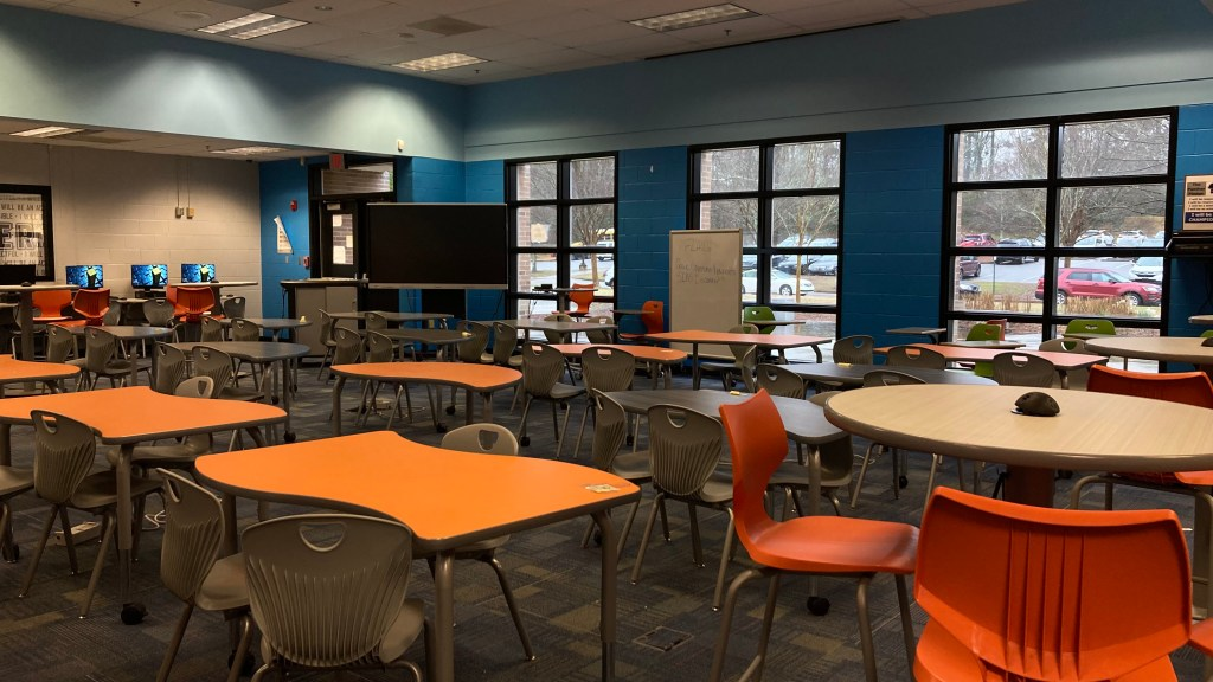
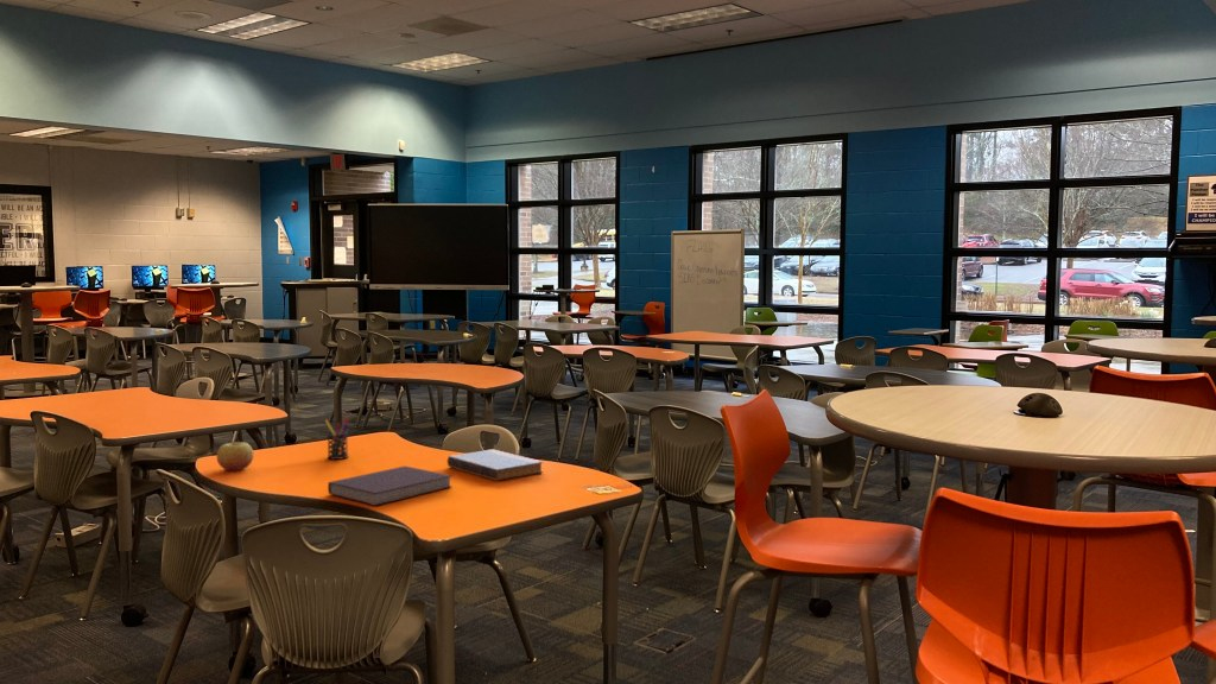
+ pen holder (340, 436)
+ notebook (391, 484)
+ book (494, 464)
+ apple (235, 455)
